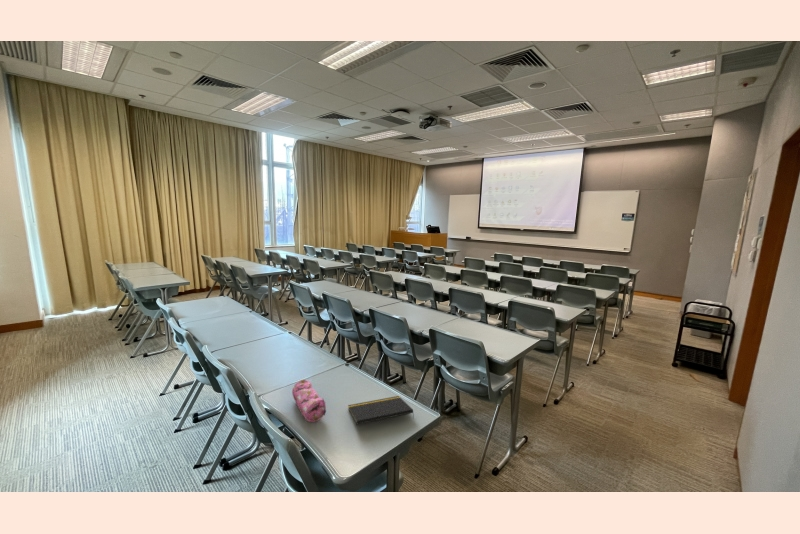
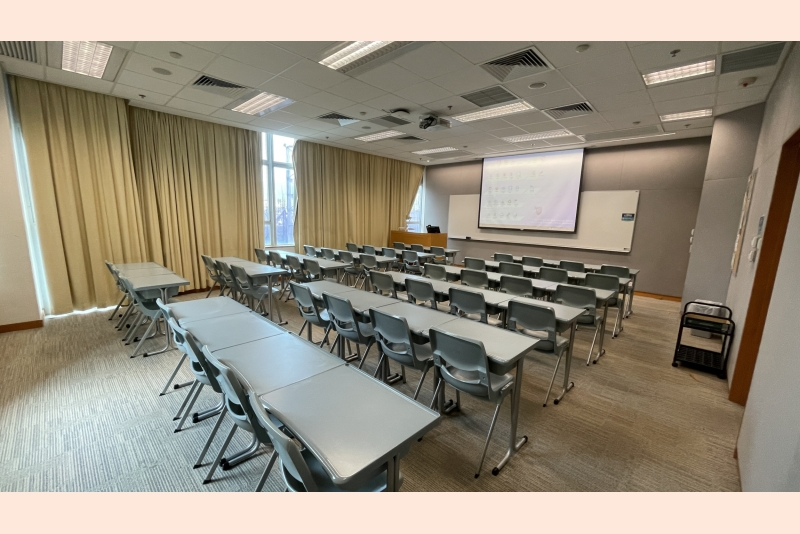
- pencil case (308, 399)
- notepad (379, 409)
